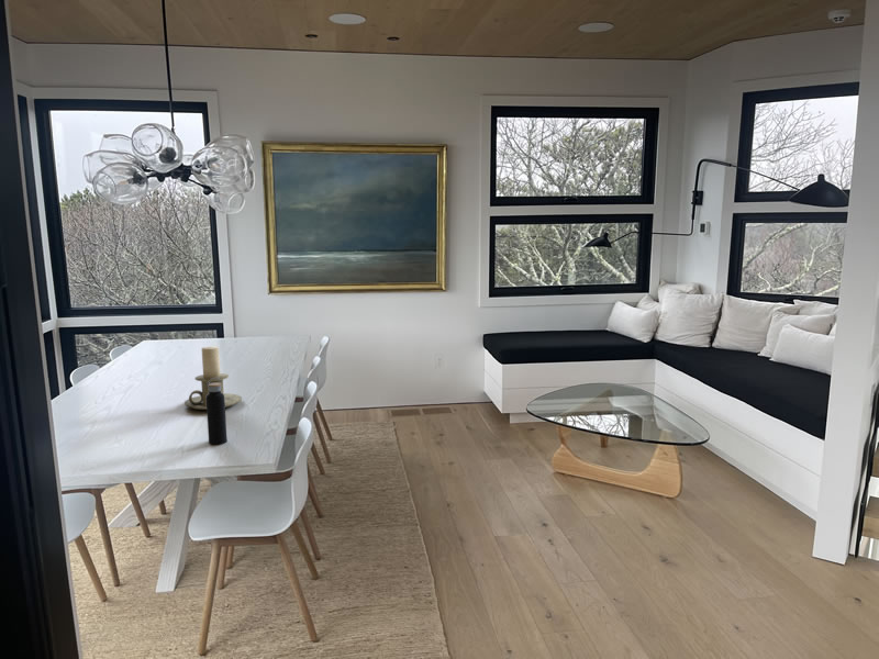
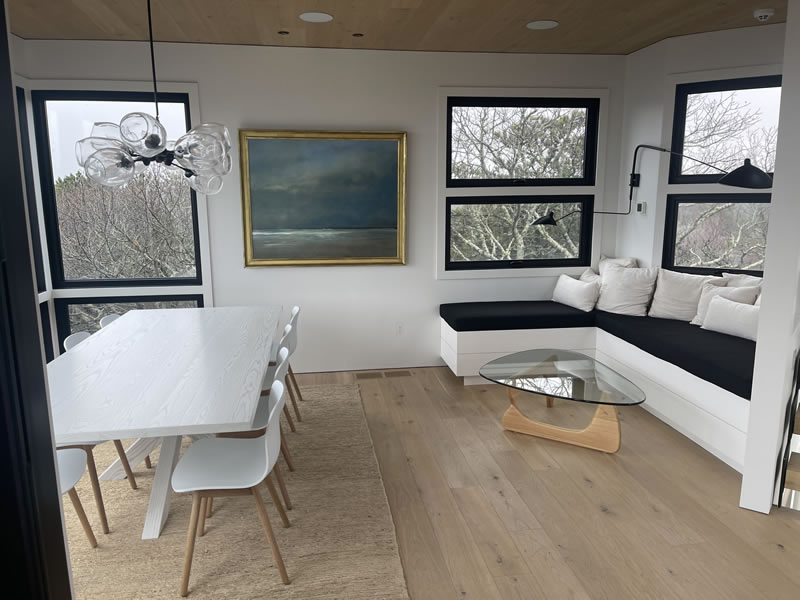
- water bottle (215, 410)
- candle holder (211, 376)
